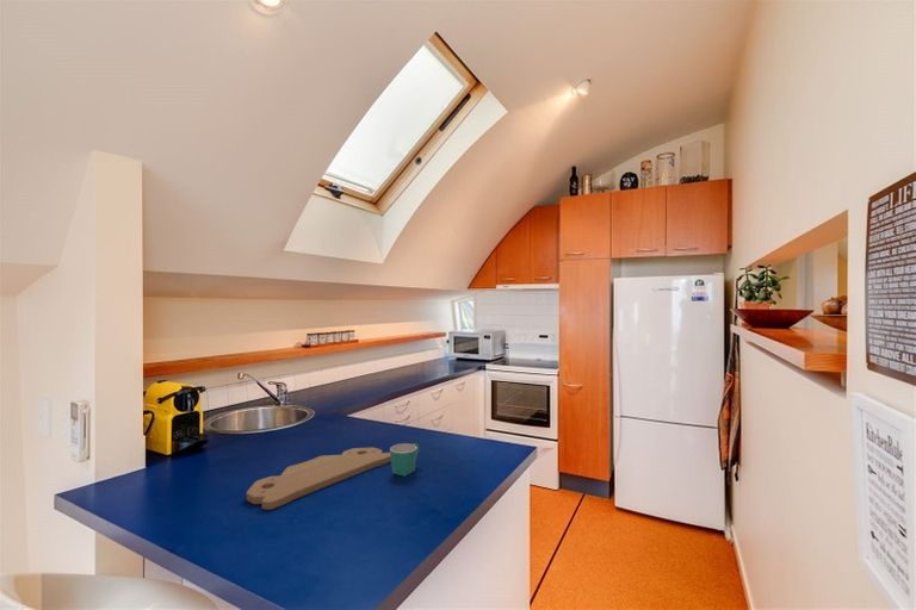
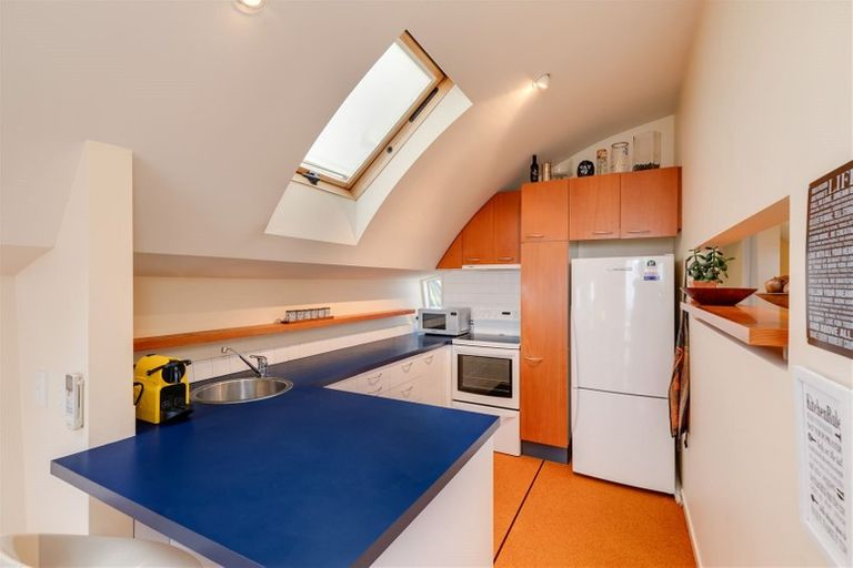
- mug (407, 458)
- cutting board (321, 471)
